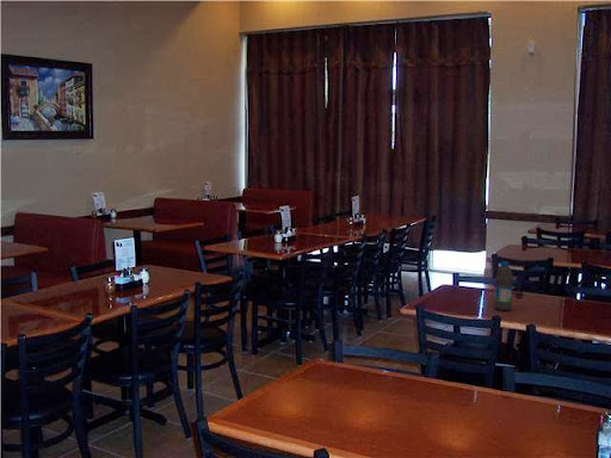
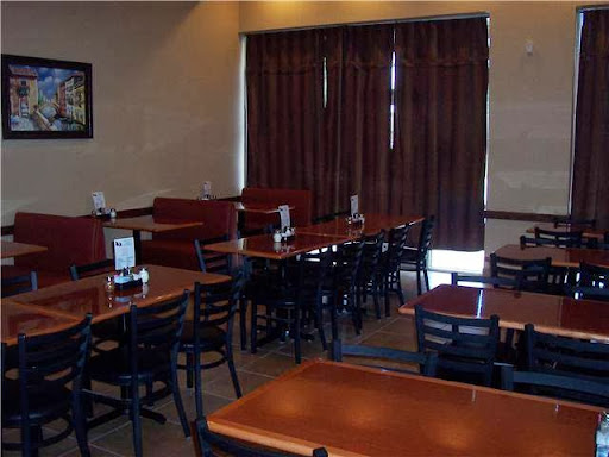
- water bottle (504, 285)
